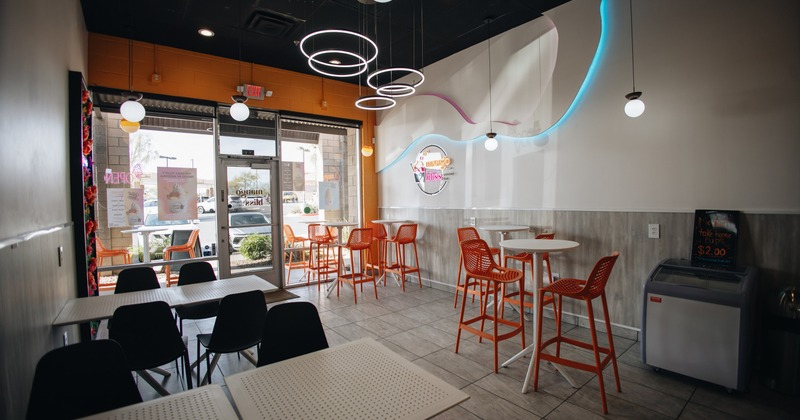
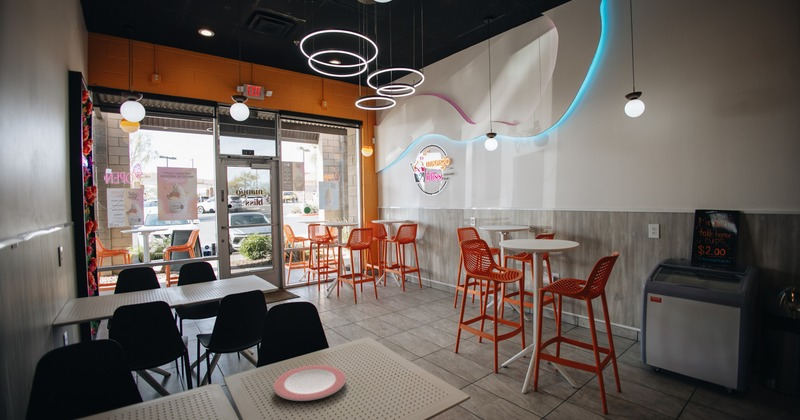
+ plate (310, 382)
